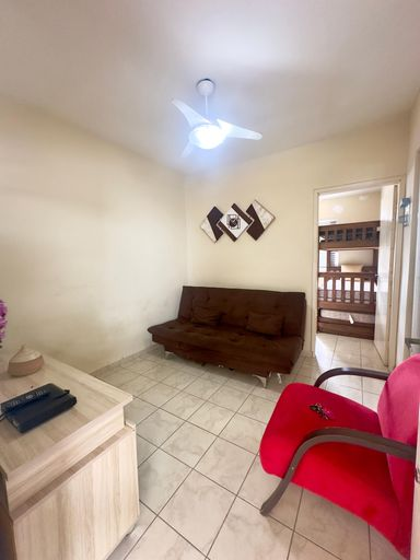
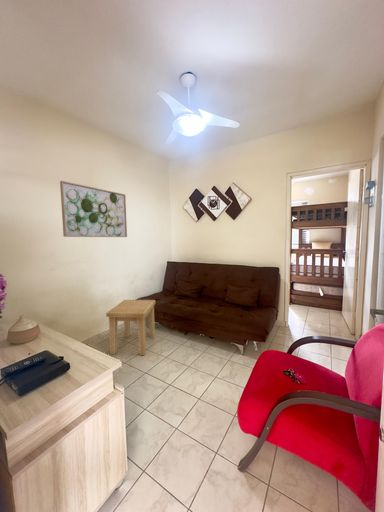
+ side table (134, 321)
+ wall art (98, 213)
